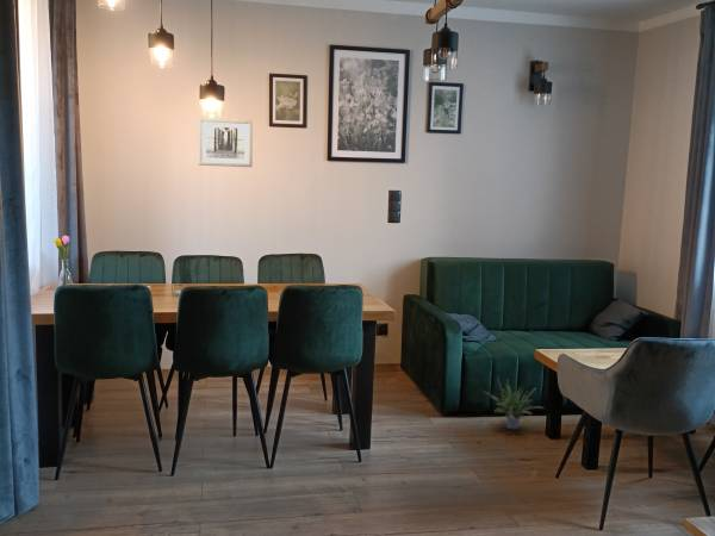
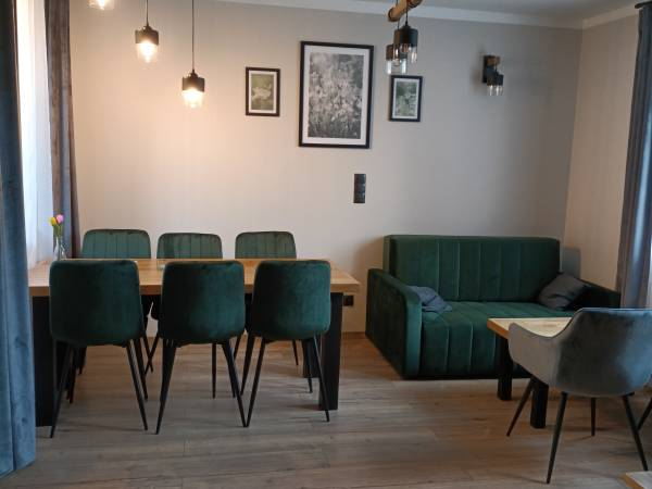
- wall art (225, 143)
- potted plant (512, 400)
